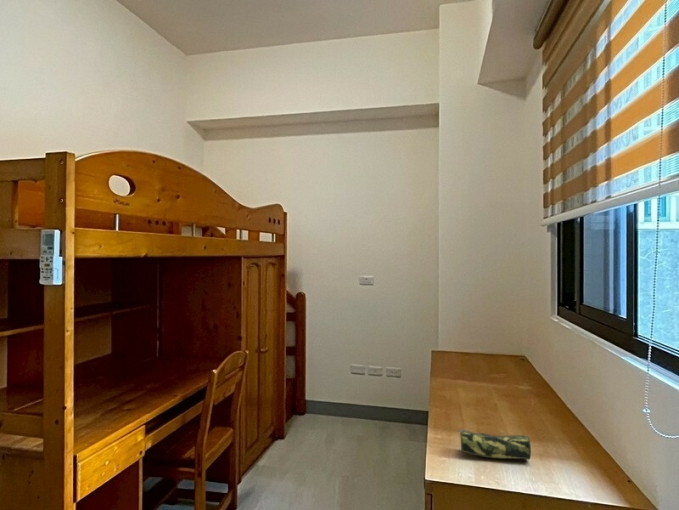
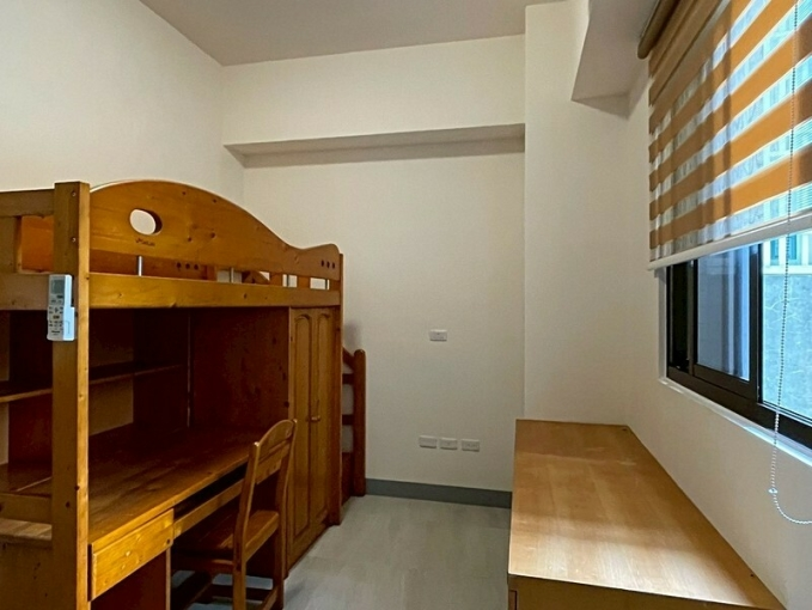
- pencil case (492, 444)
